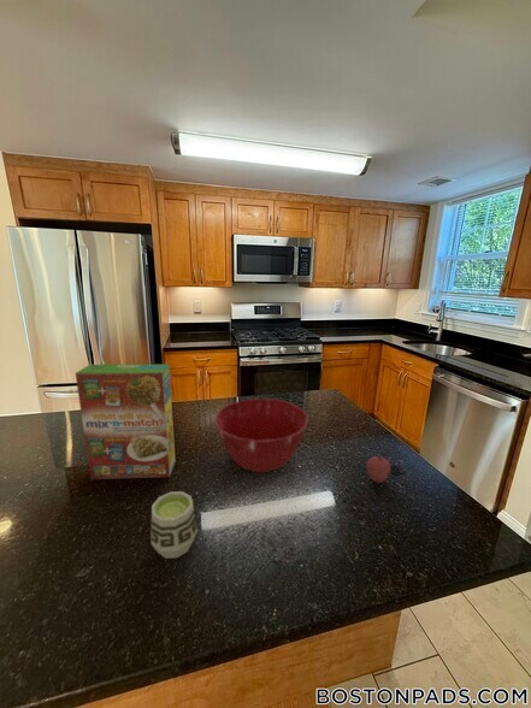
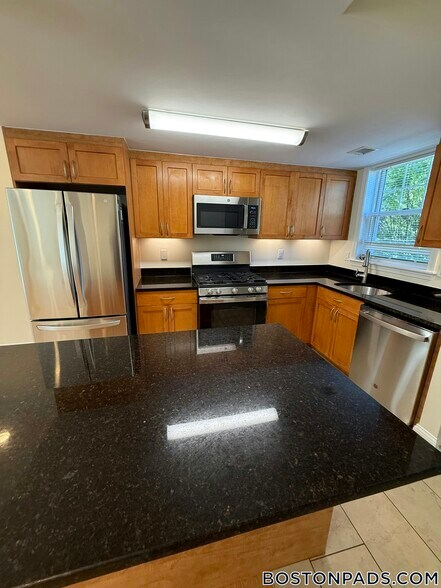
- fruit (377, 468)
- mixing bowl (260, 437)
- cup (173, 524)
- cereal box (130, 421)
